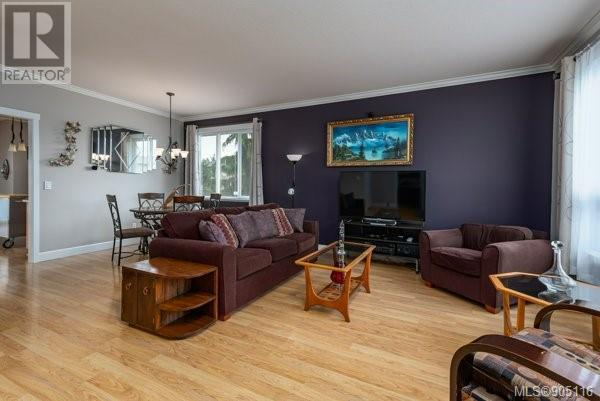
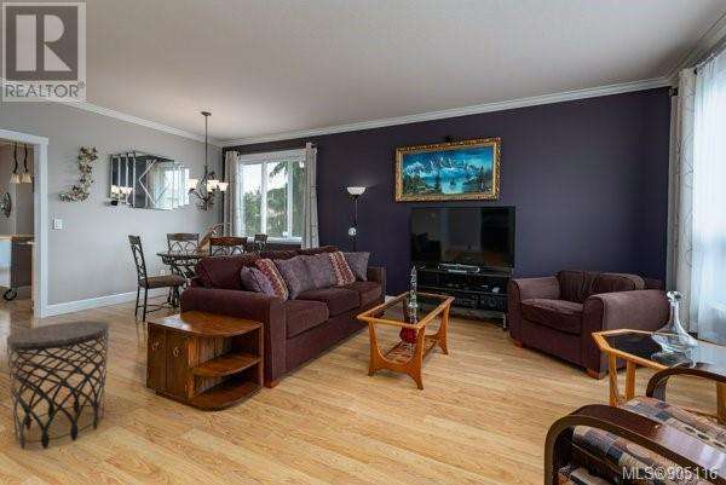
+ side table (62, 380)
